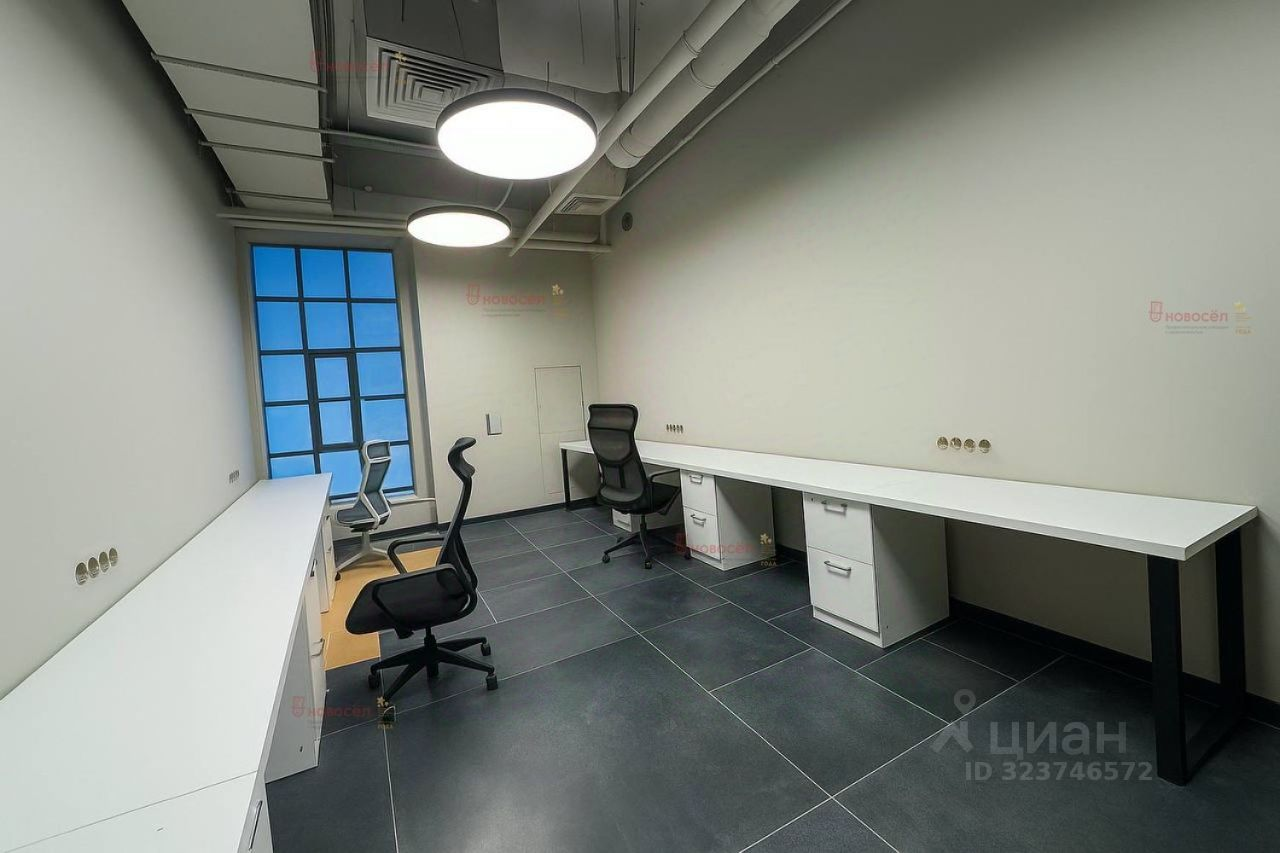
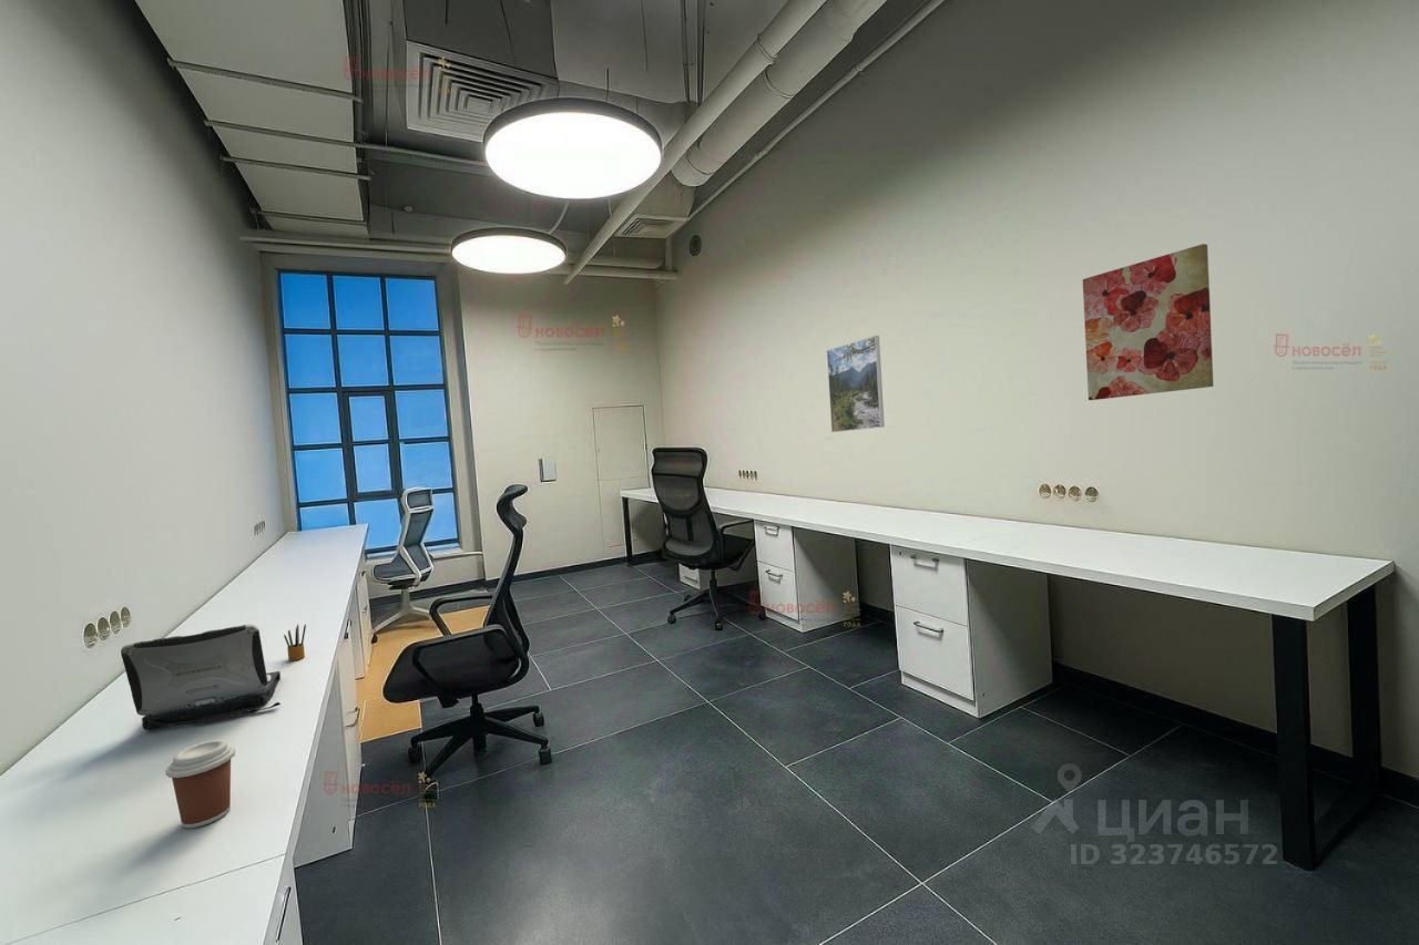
+ laptop (212, 665)
+ coffee cup (203, 782)
+ wall art (1143, 328)
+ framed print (854, 387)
+ pencil box (296, 641)
